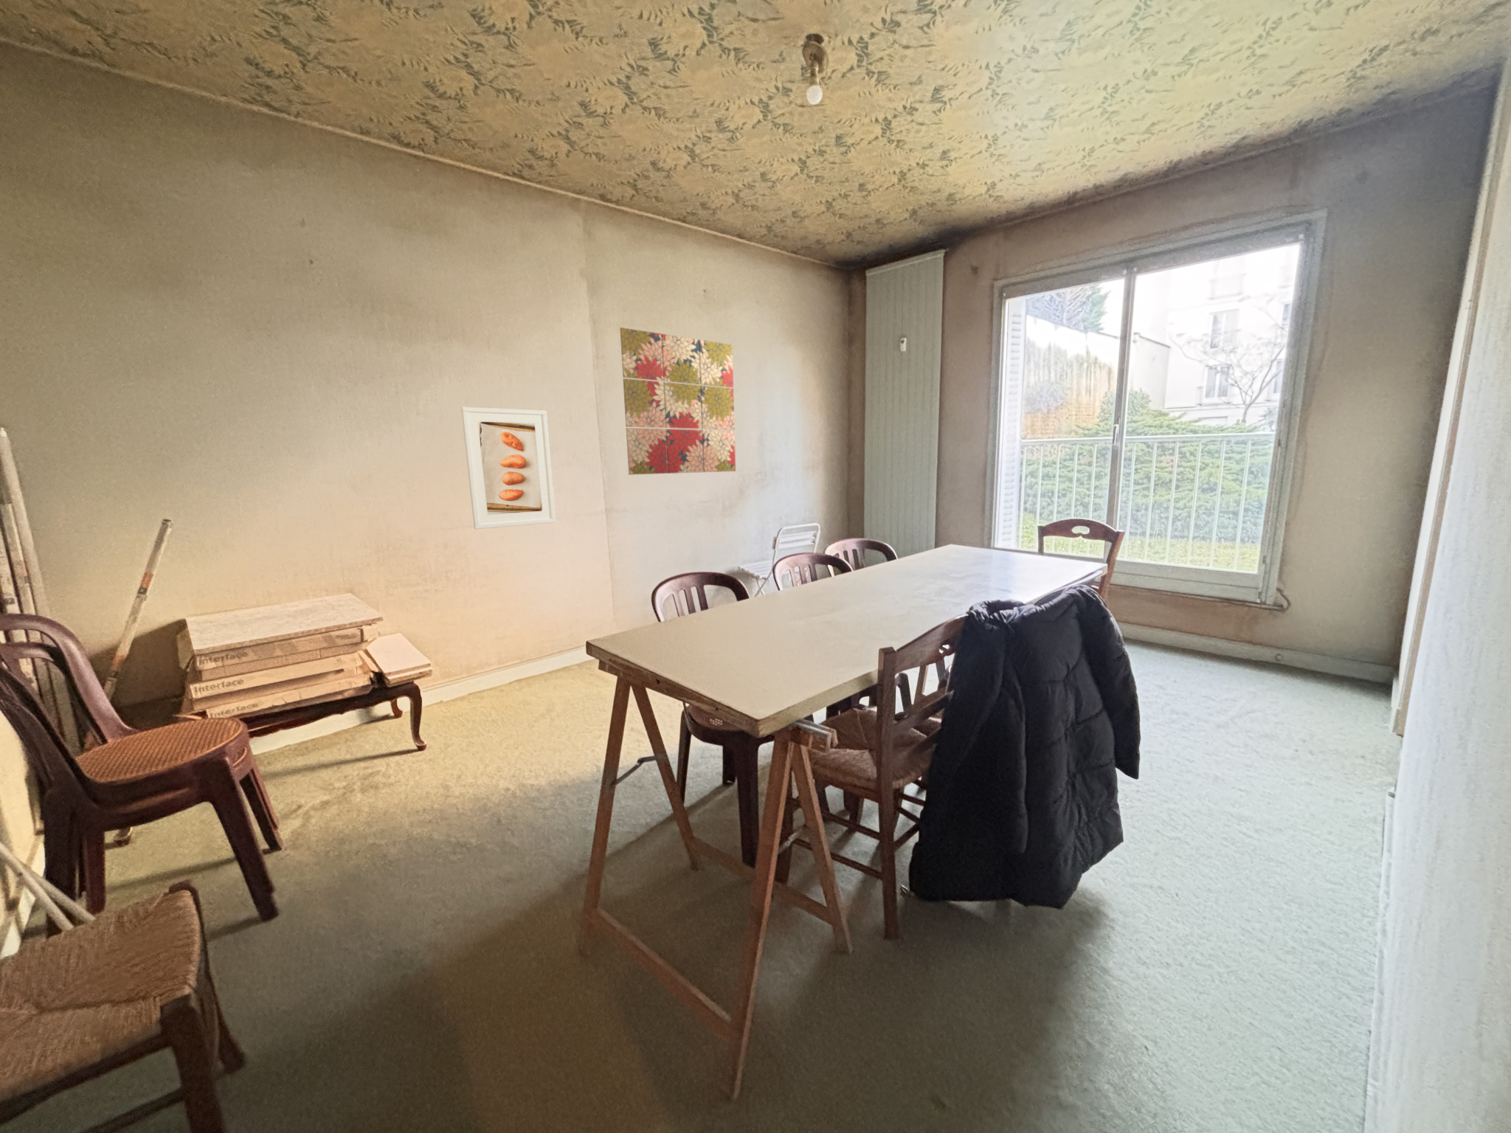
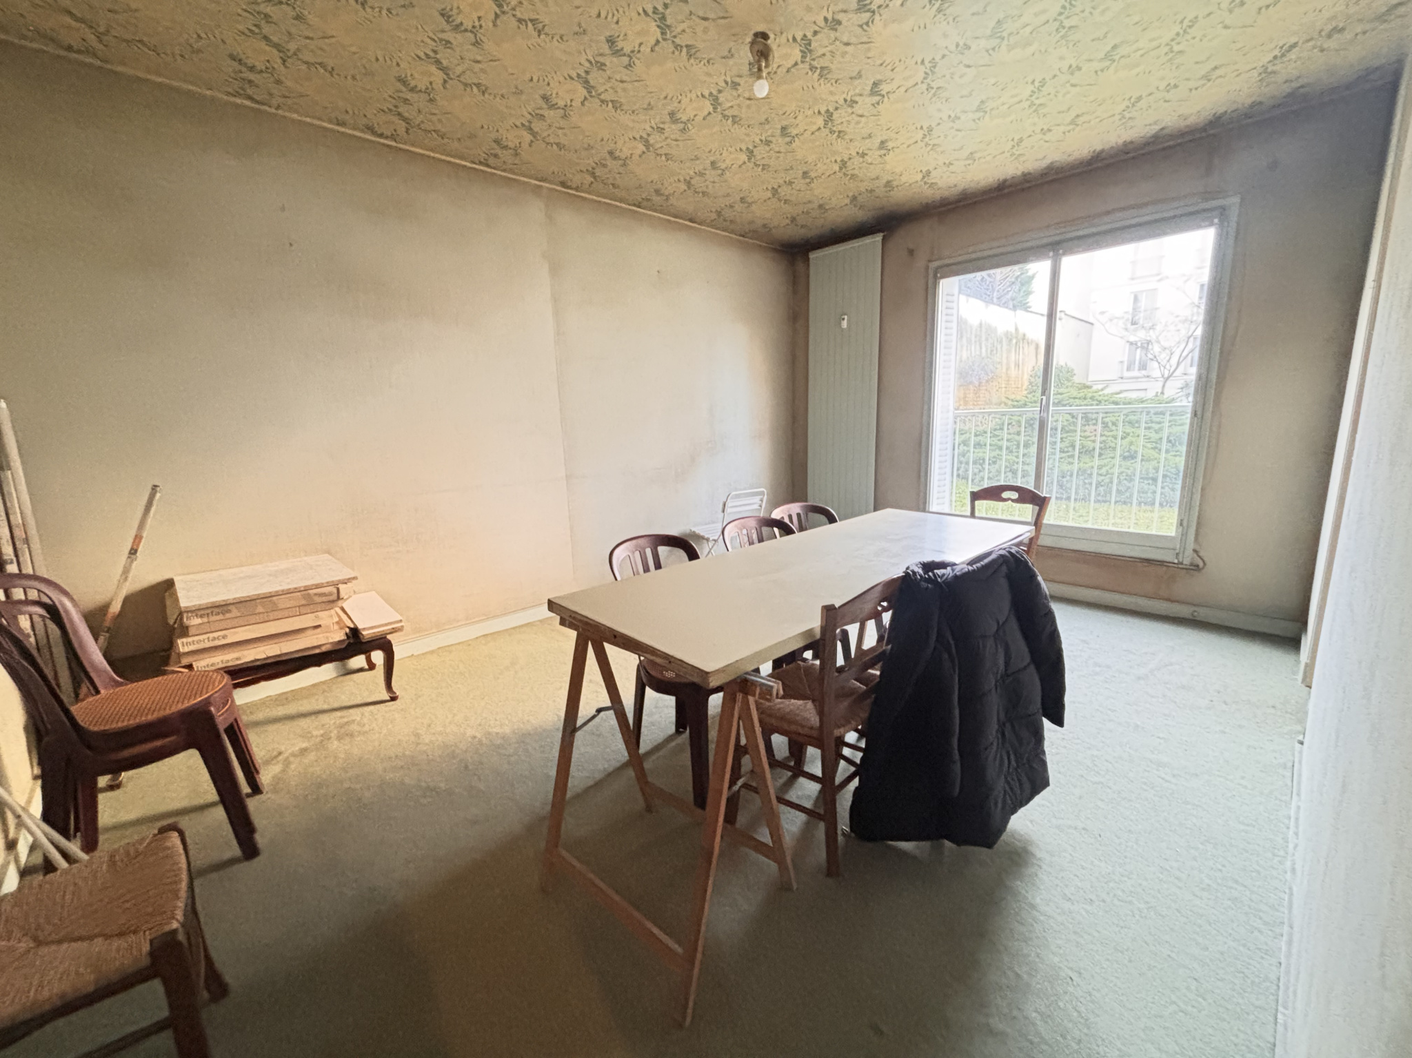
- wall art (683, 406)
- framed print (510, 468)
